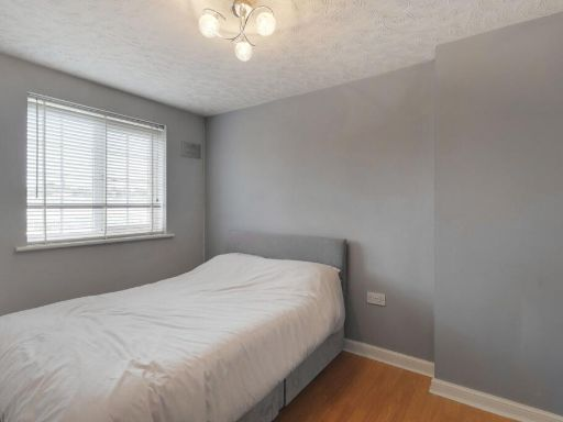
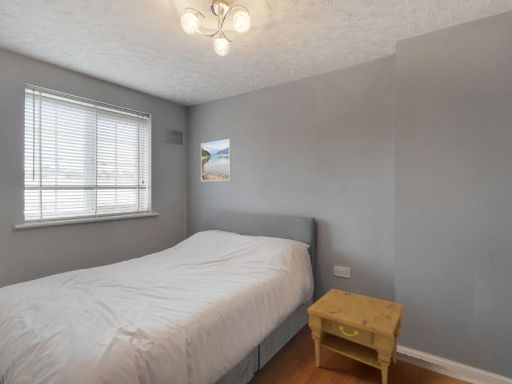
+ nightstand (356, 335)
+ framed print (215, 161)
